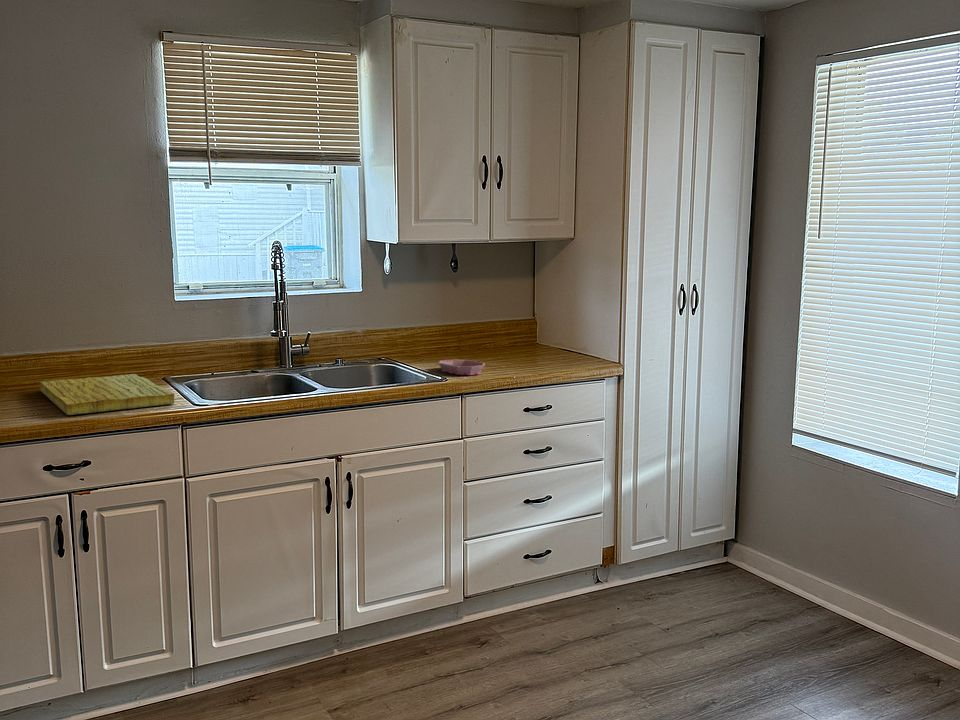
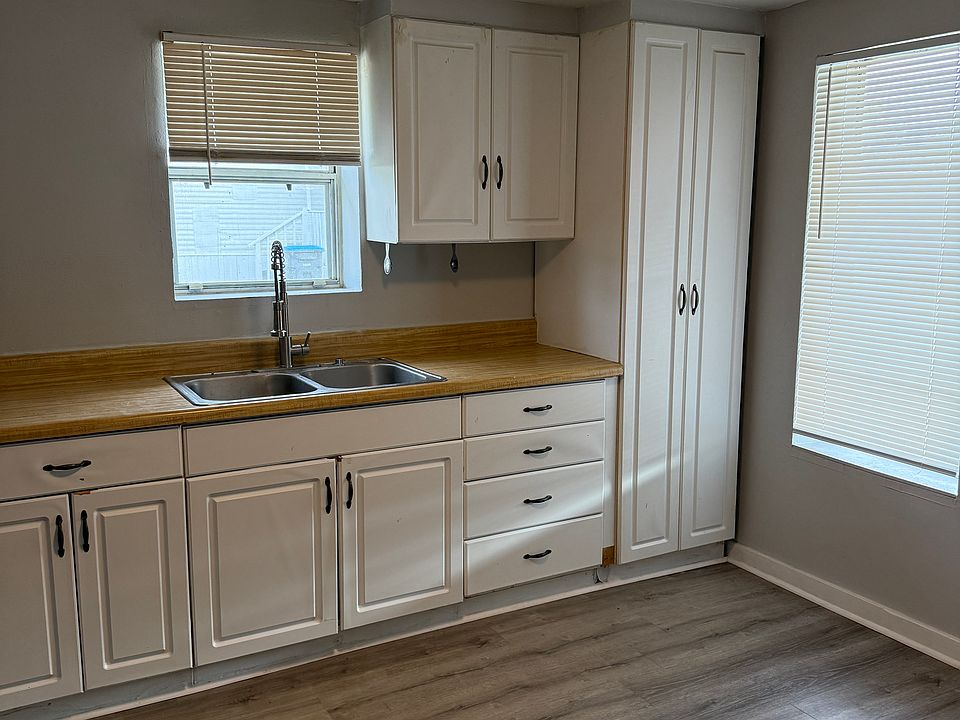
- cutting board (104, 390)
- bowl (461, 367)
